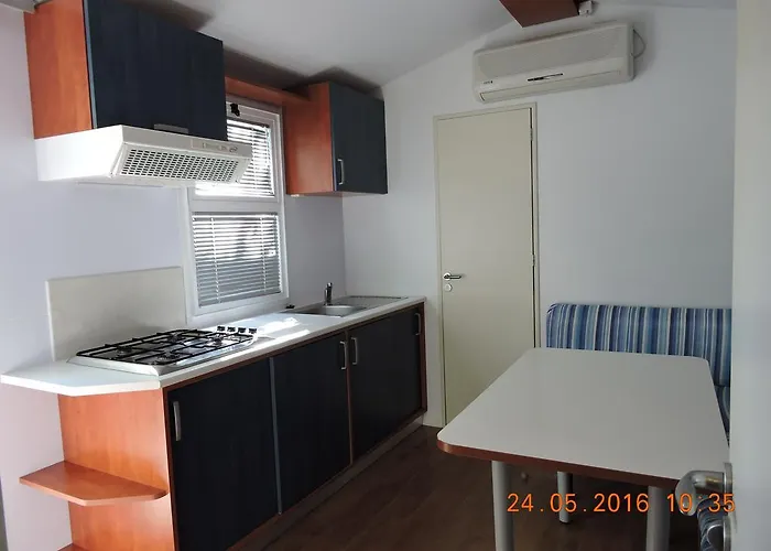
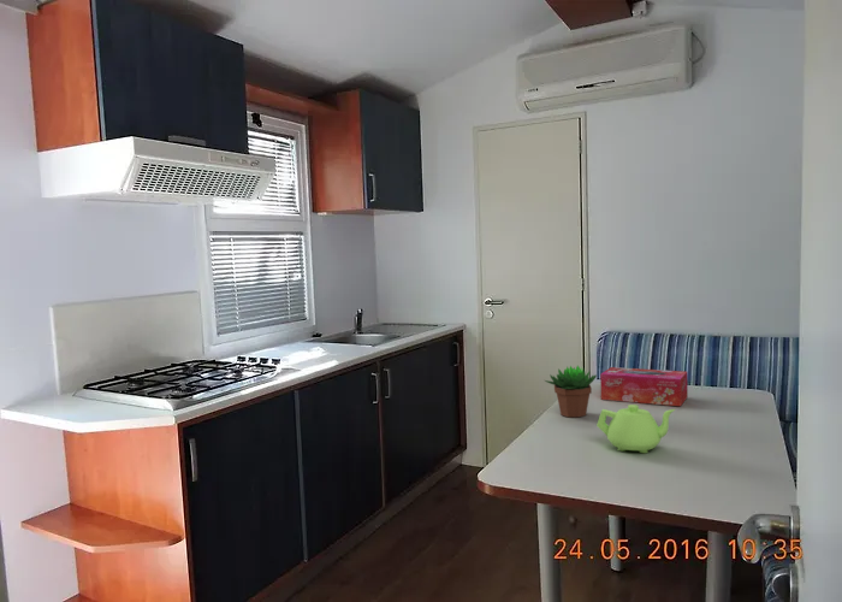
+ tissue box (644, 385)
+ teapot (635, 426)
+ succulent plant (573, 390)
